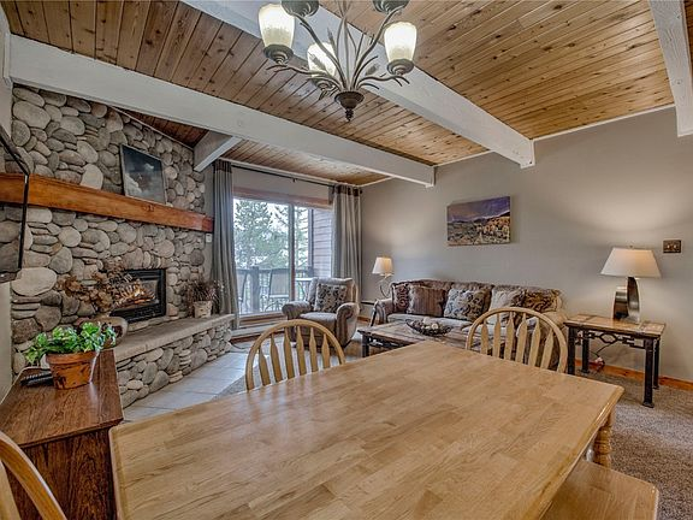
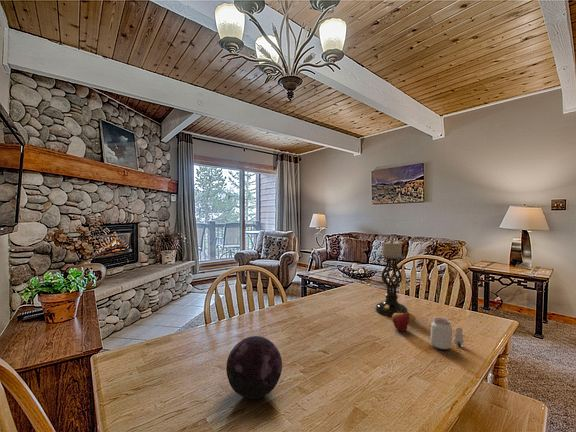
+ fruit (400, 317)
+ decorative orb (254, 366)
+ candle holder (392, 275)
+ candle (445, 332)
